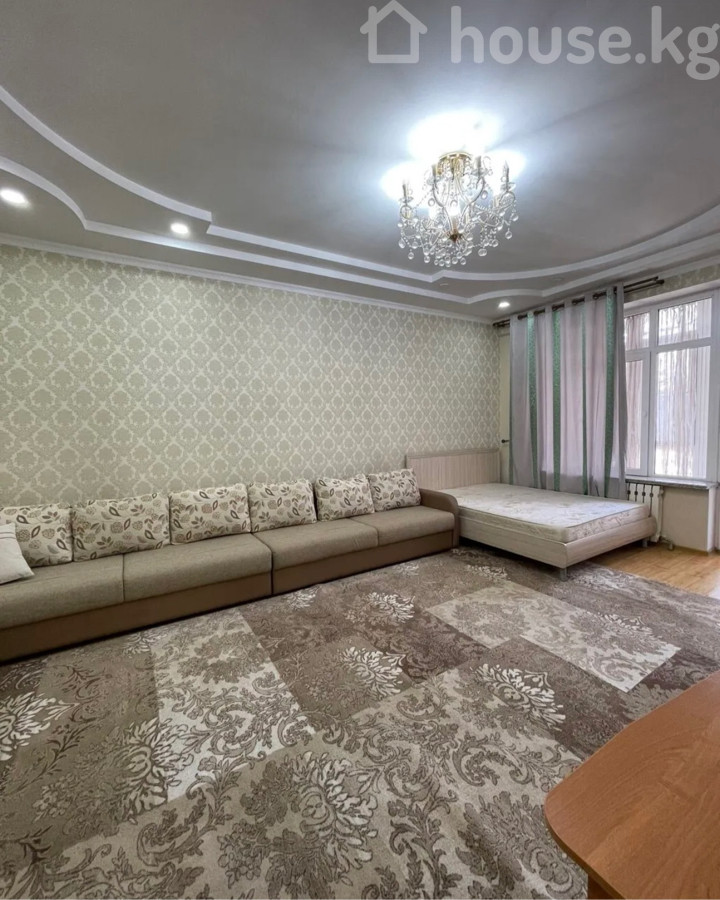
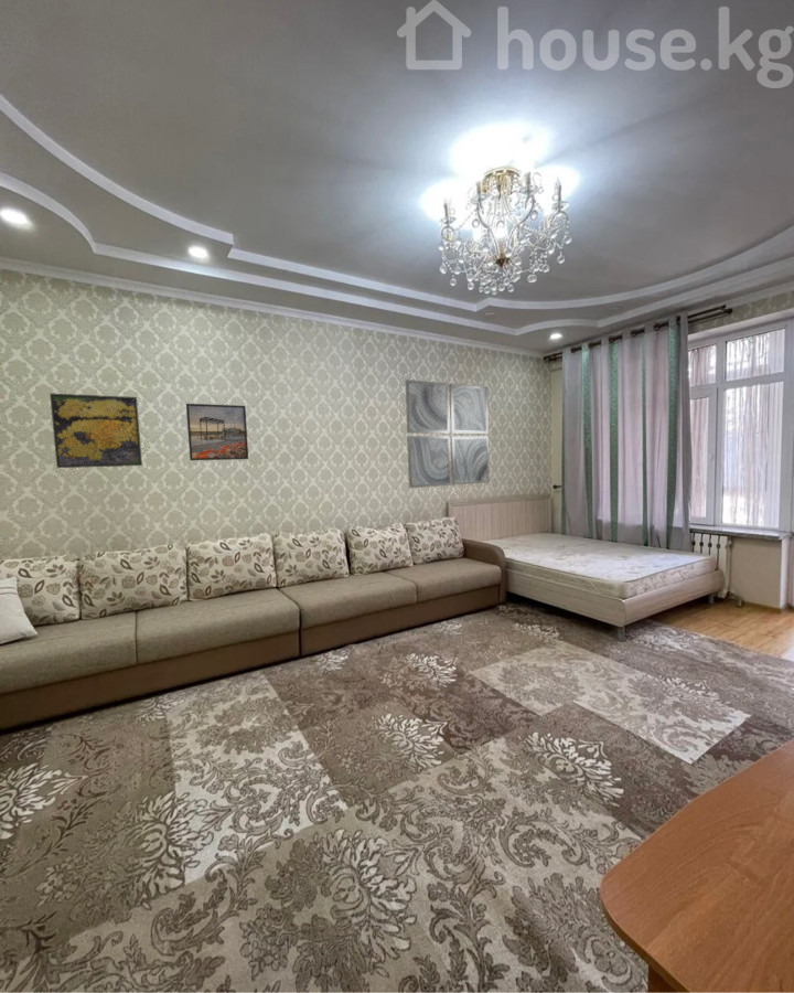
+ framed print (98, 430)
+ wall art (449, 436)
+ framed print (218, 431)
